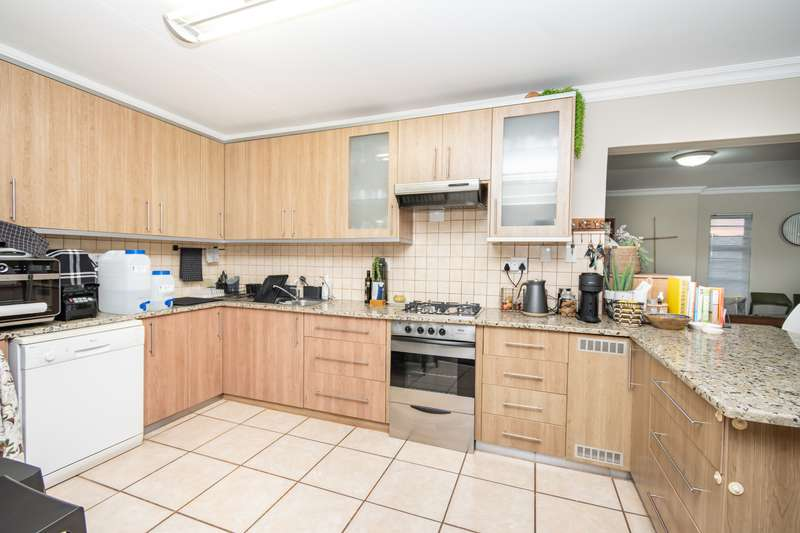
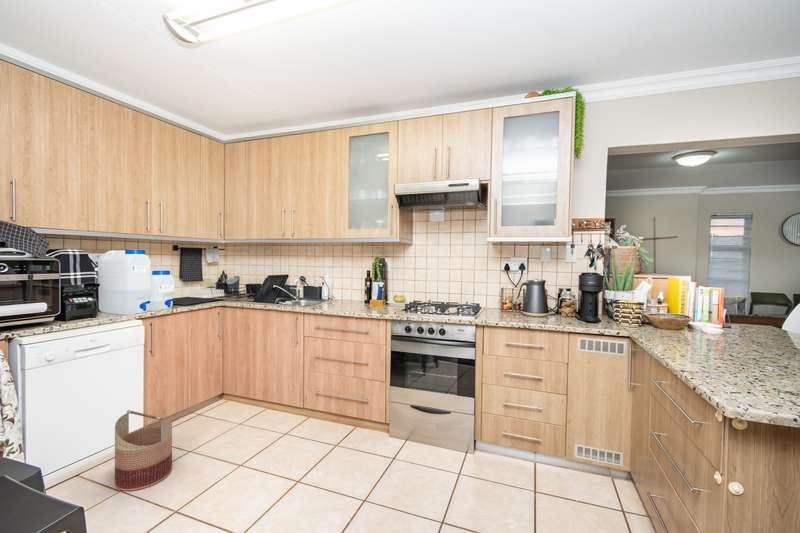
+ basket (144, 445)
